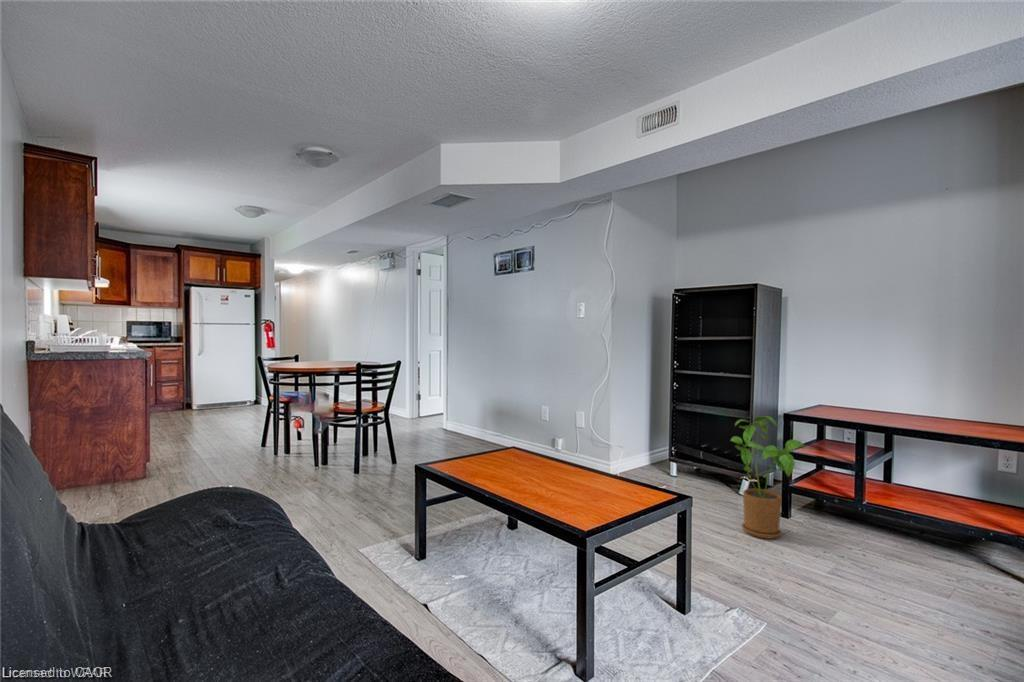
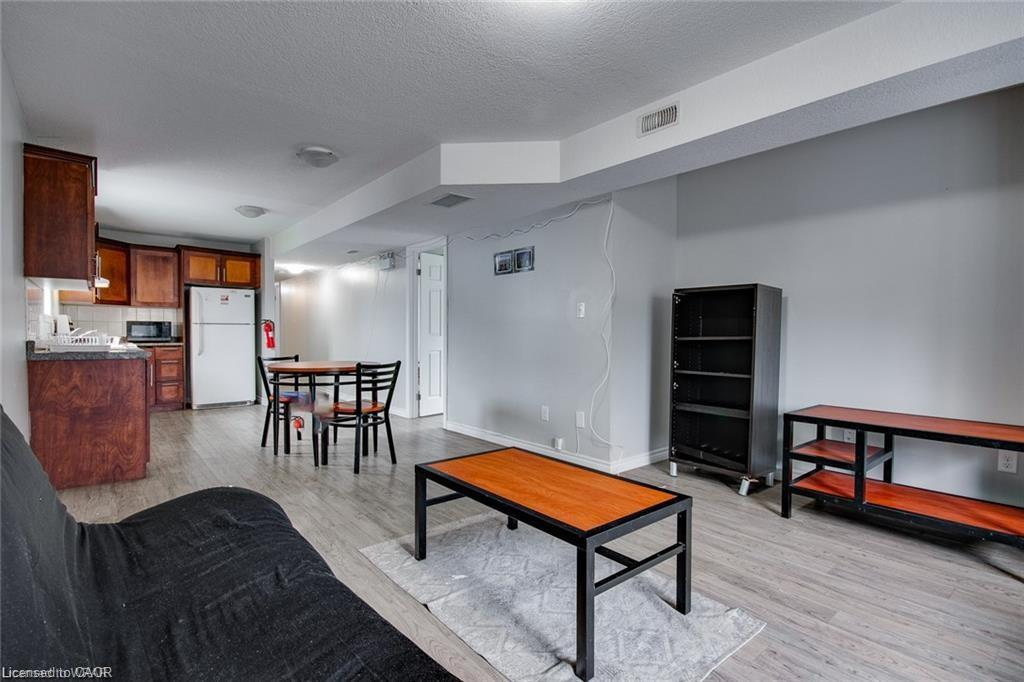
- house plant (766, 475)
